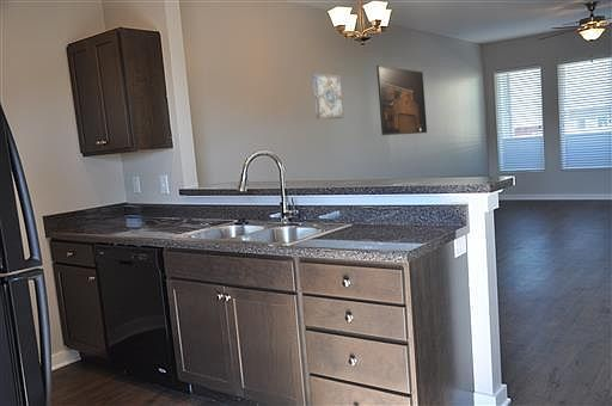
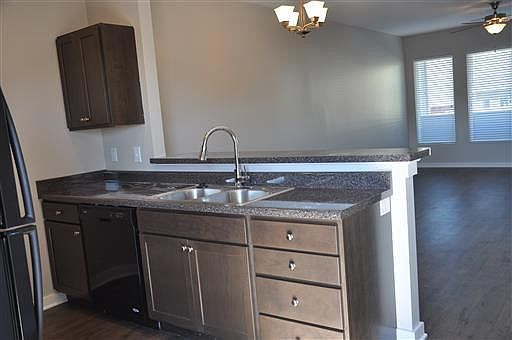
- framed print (403, 102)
- wall art (328, 97)
